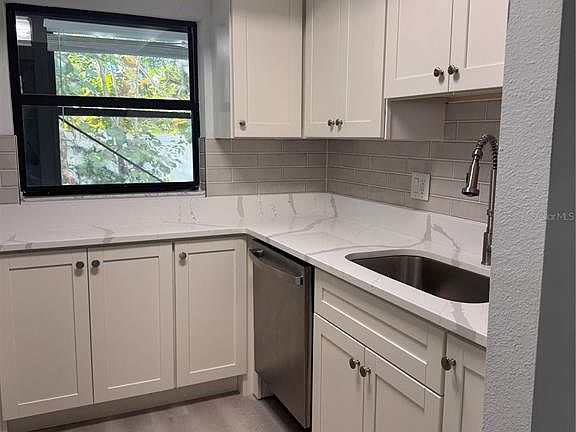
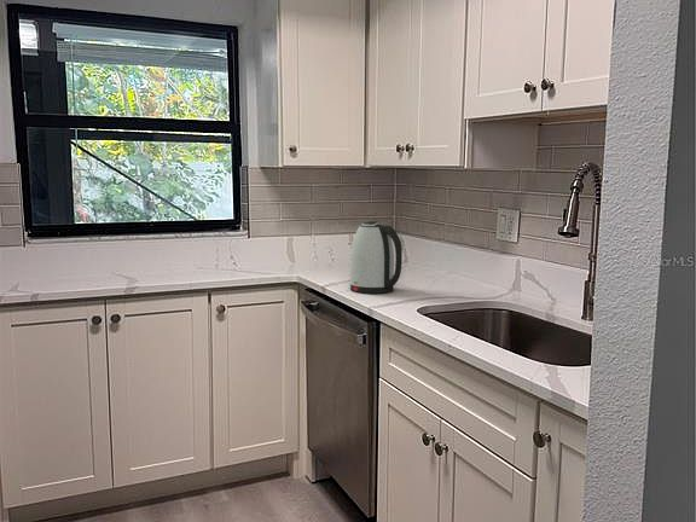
+ kettle (377, 256)
